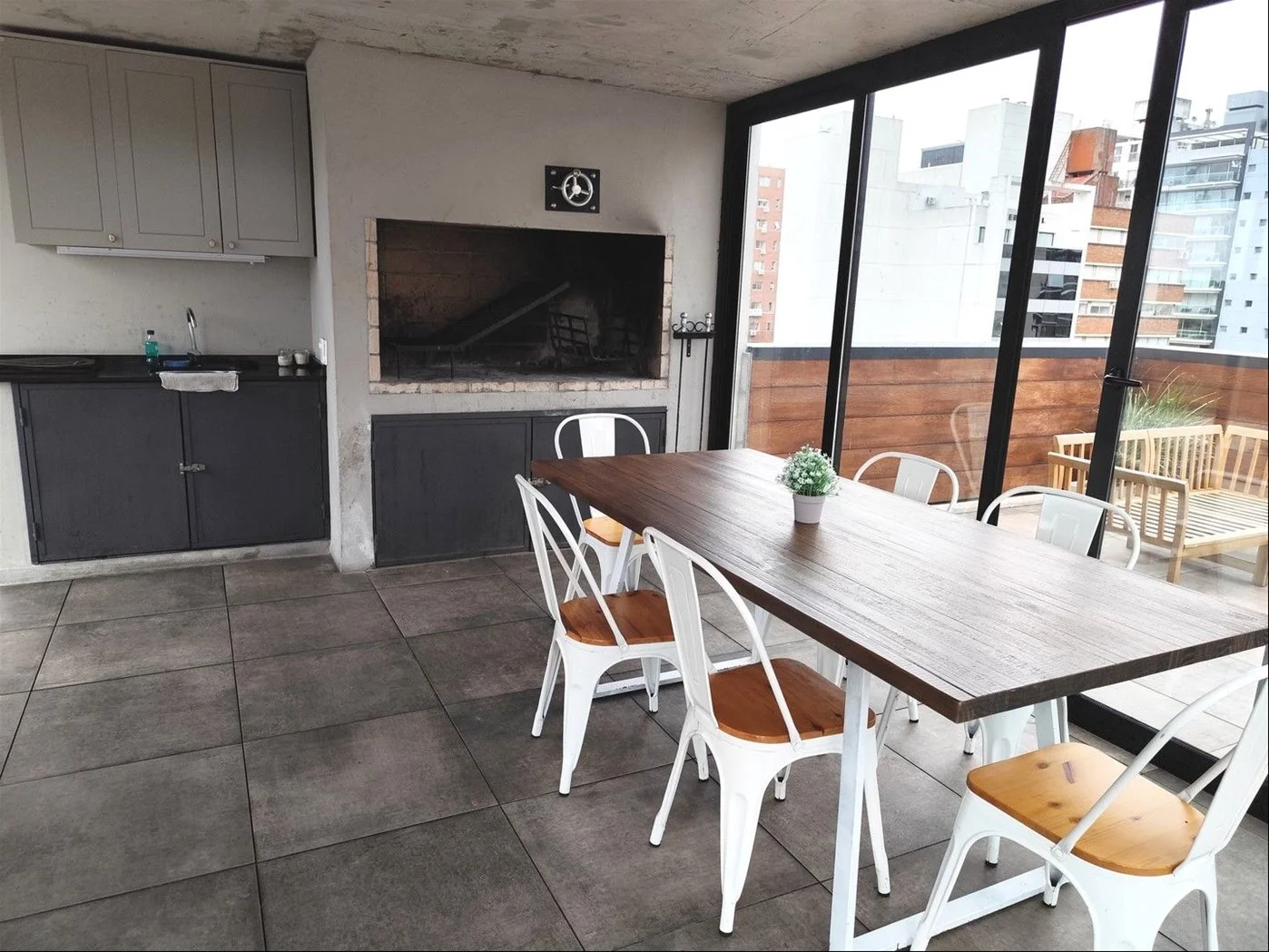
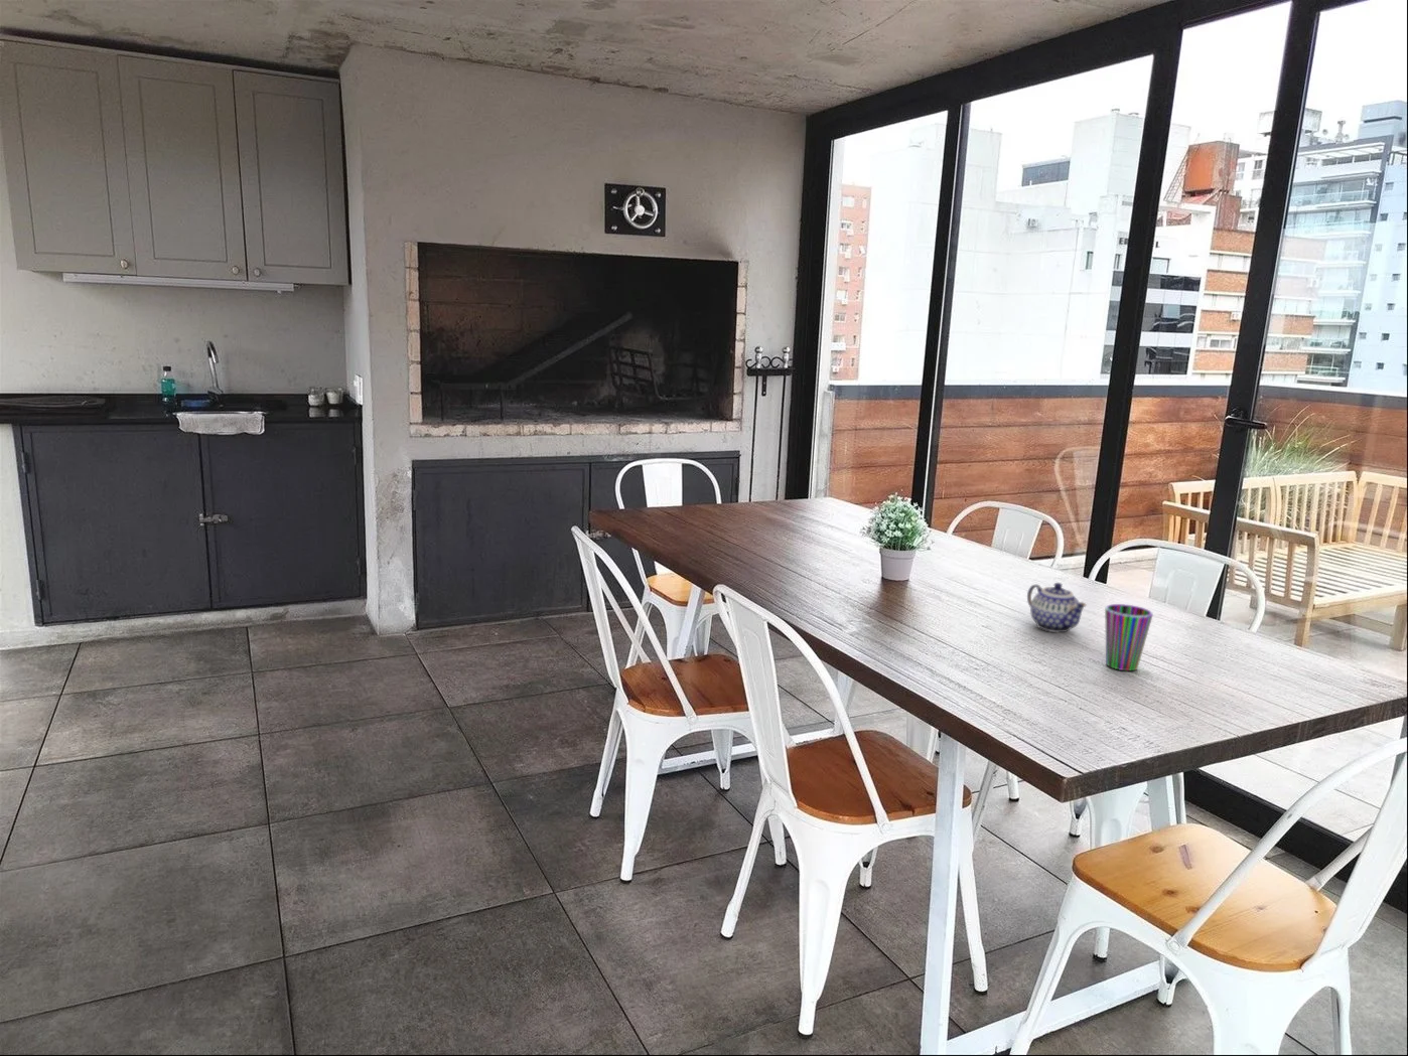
+ cup (1125, 638)
+ teapot (1055, 605)
